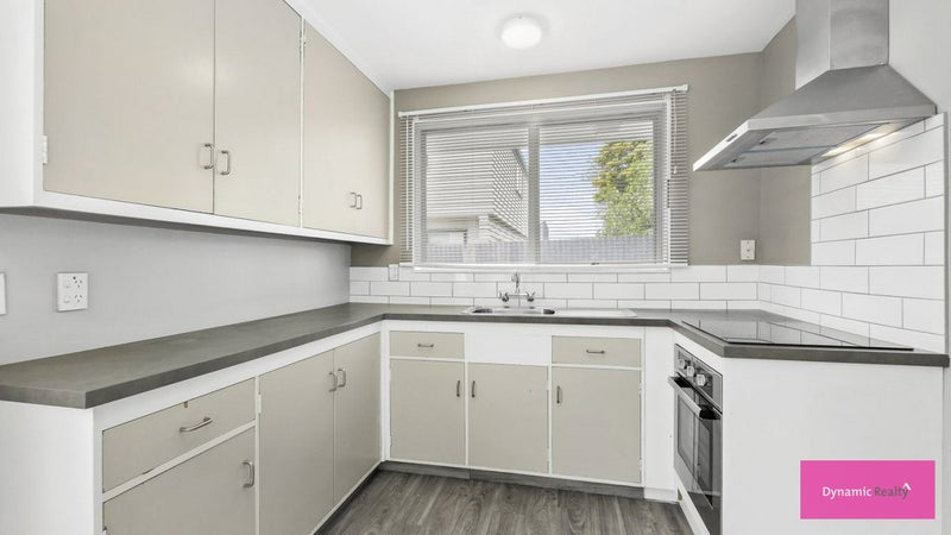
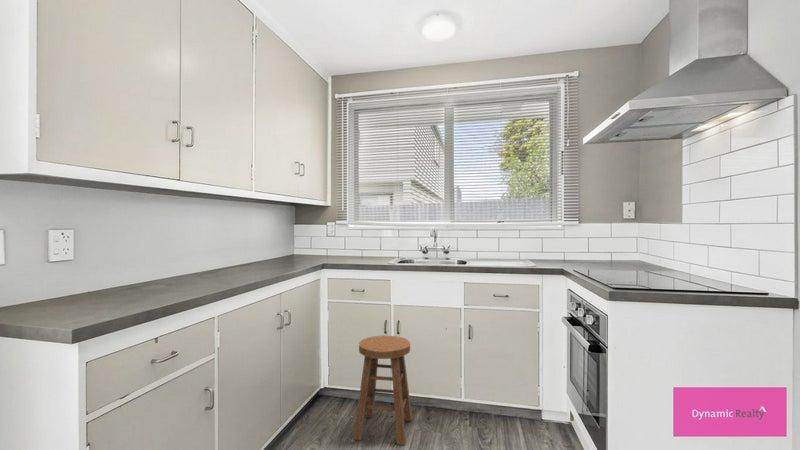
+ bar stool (384, 389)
